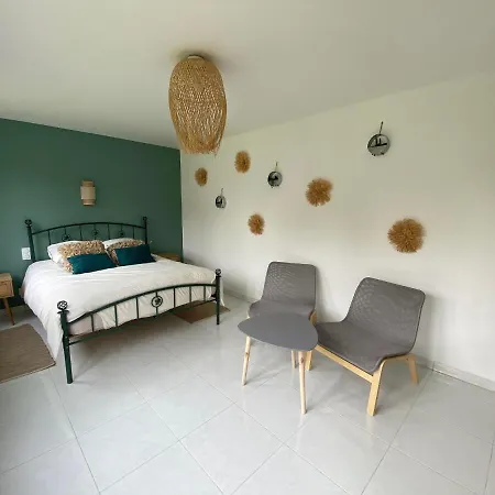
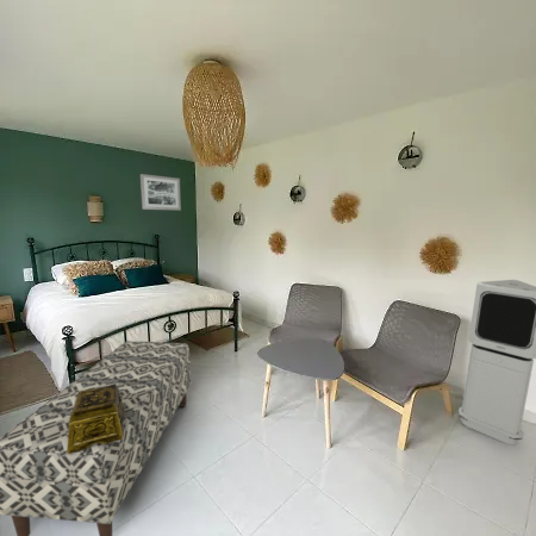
+ air purifier (500, 356)
+ wall art (161, 193)
+ decorative box (96, 413)
+ bench (123, 418)
